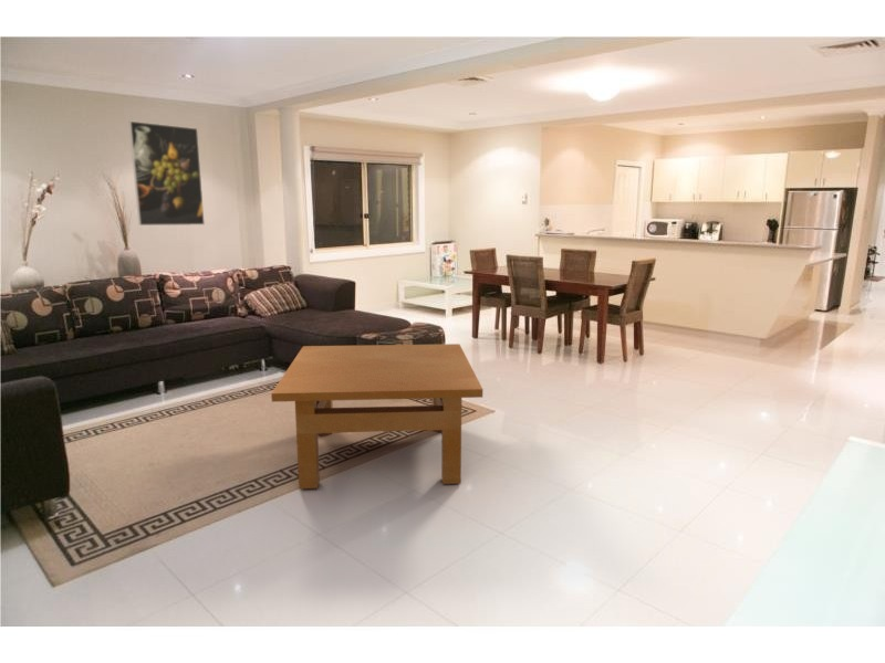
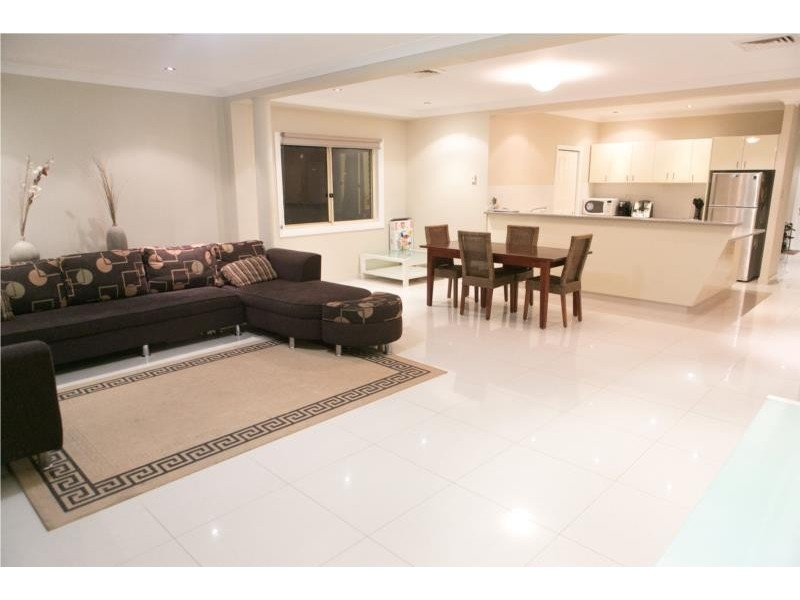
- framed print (168, 176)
- table (381, 410)
